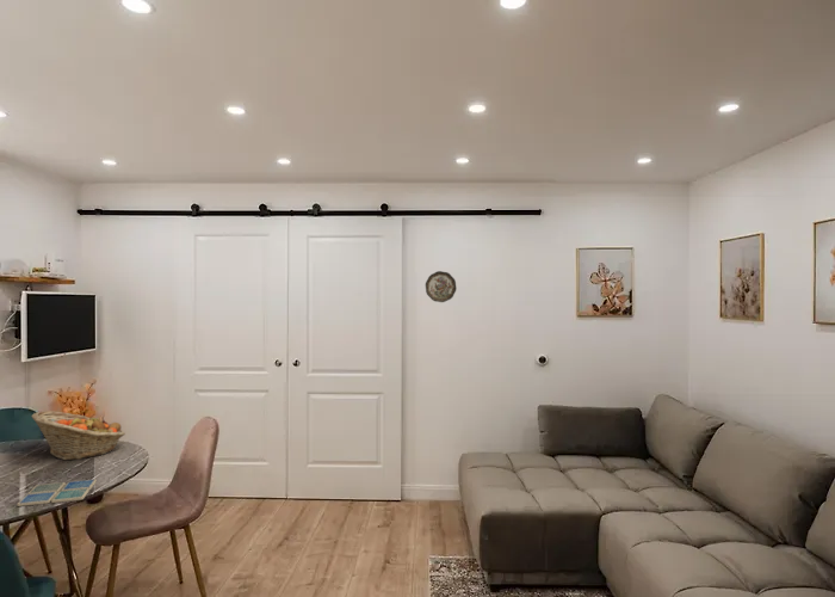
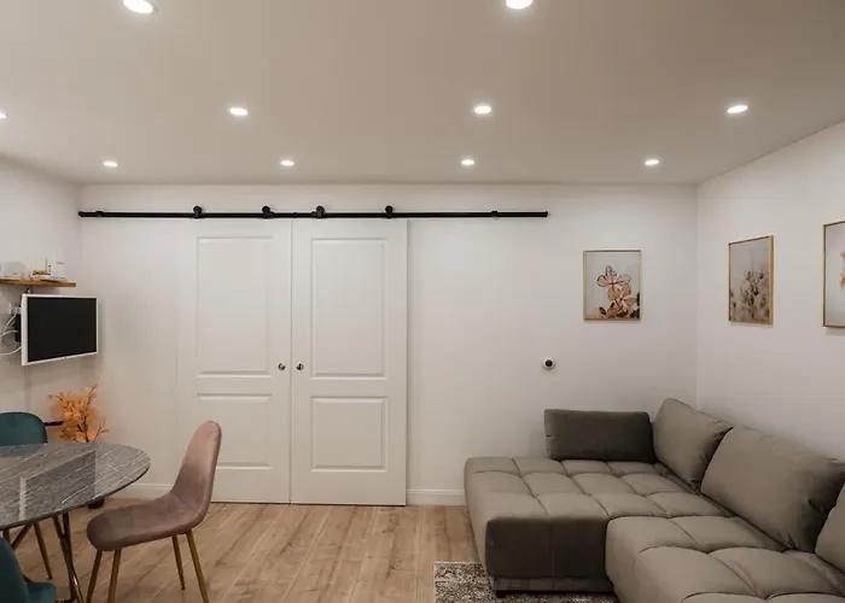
- drink coaster (58, 492)
- decorative plate (440, 287)
- fruit basket (79, 431)
